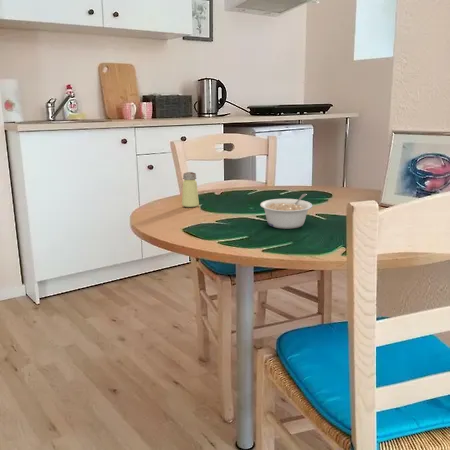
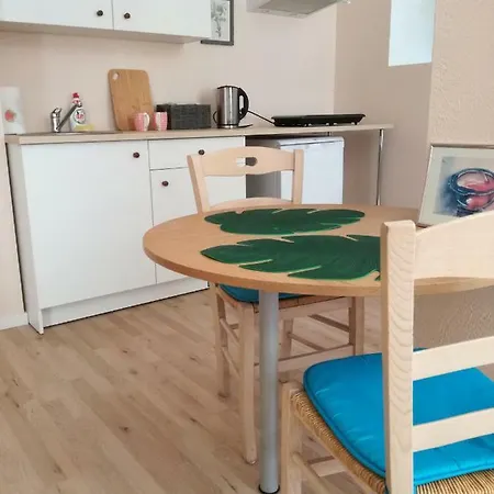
- saltshaker (190, 189)
- legume (285, 211)
